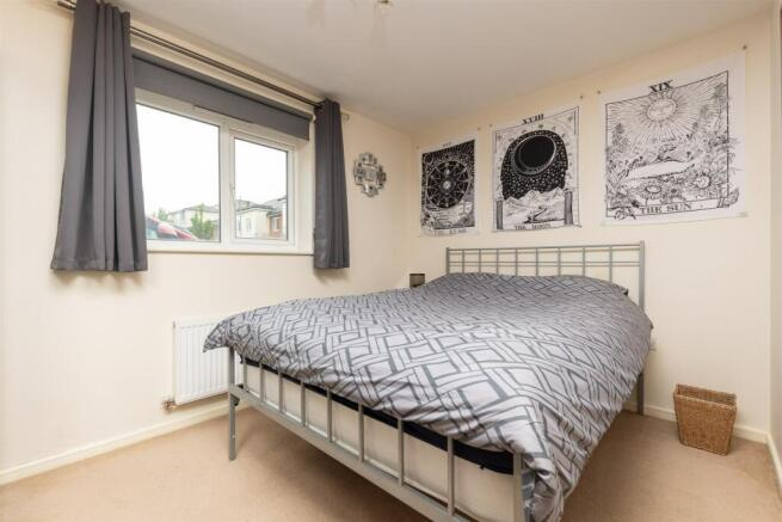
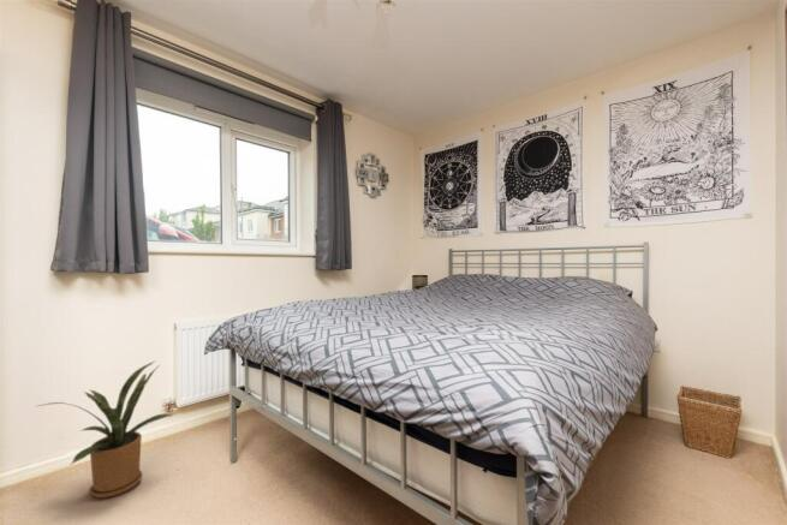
+ house plant (113, 426)
